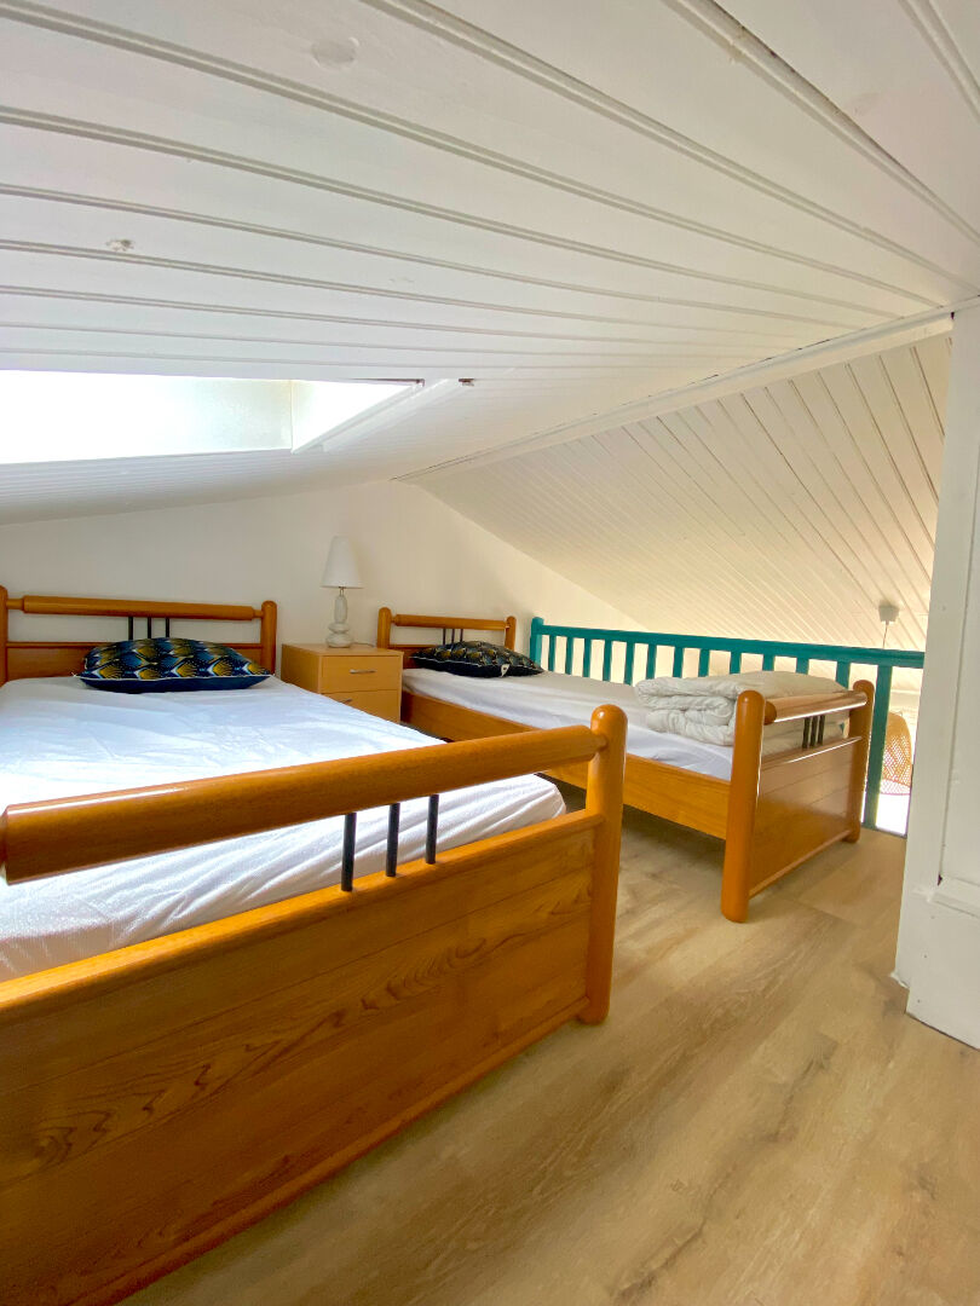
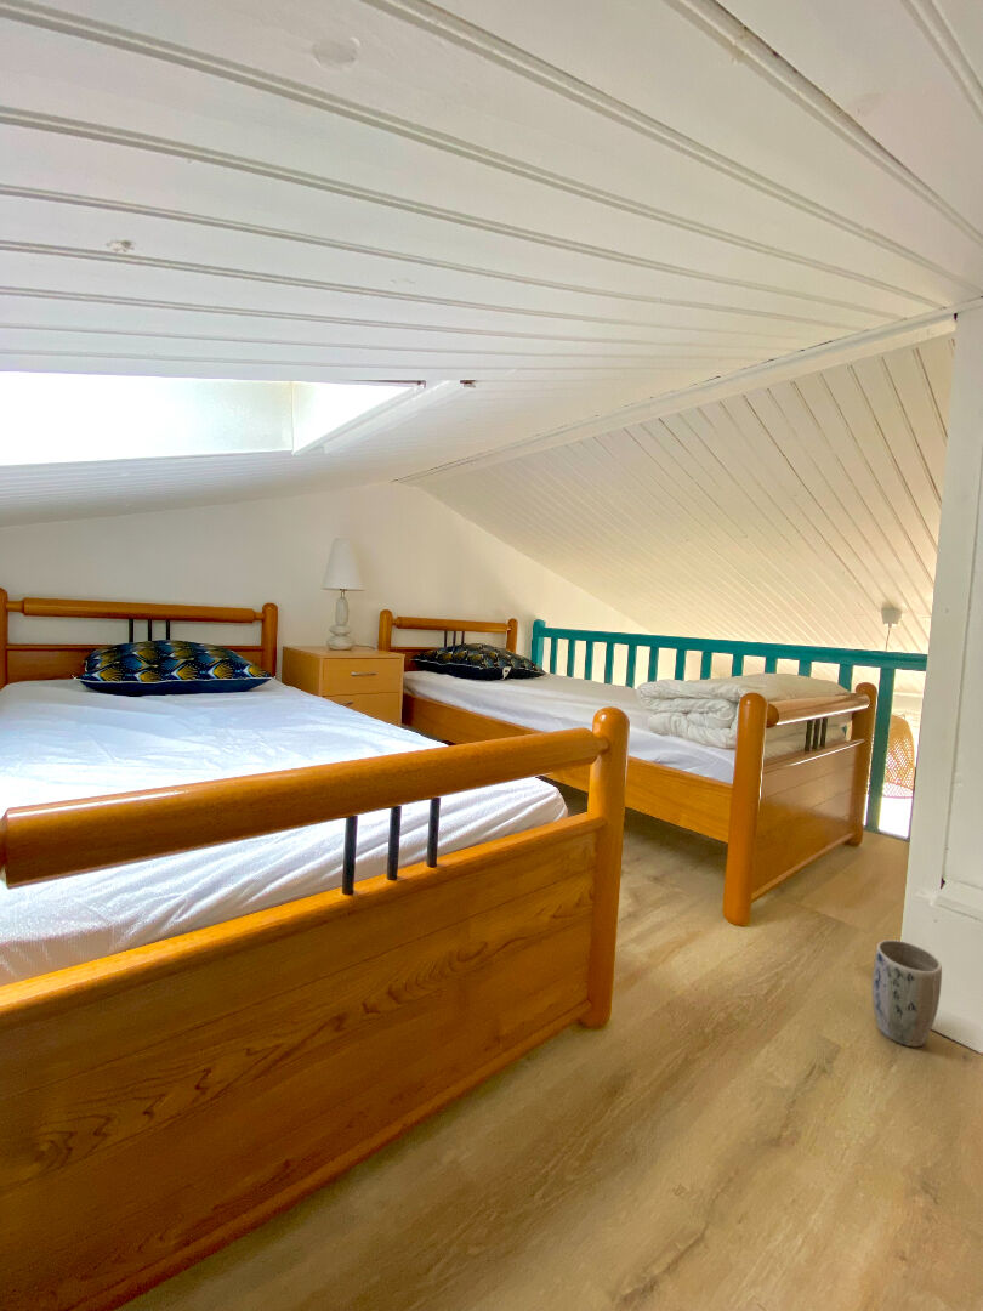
+ plant pot (904, 993)
